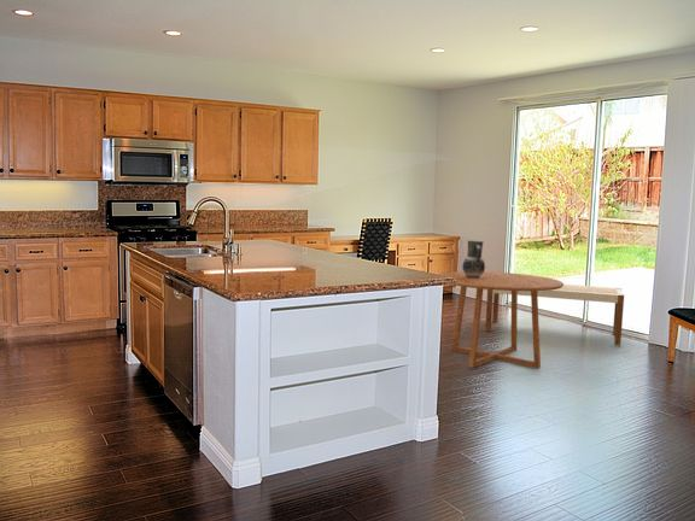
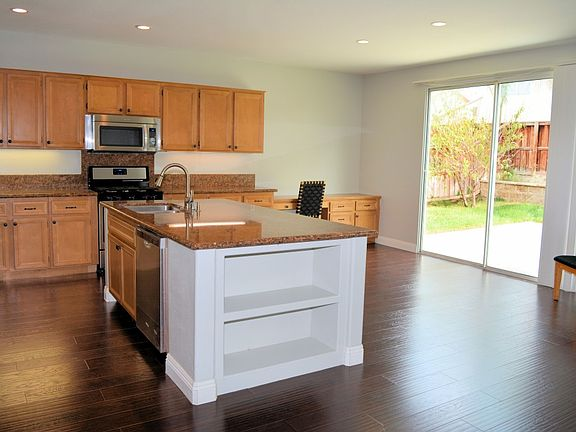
- bench (553, 297)
- dining table (512, 318)
- ceramic jug (473, 258)
